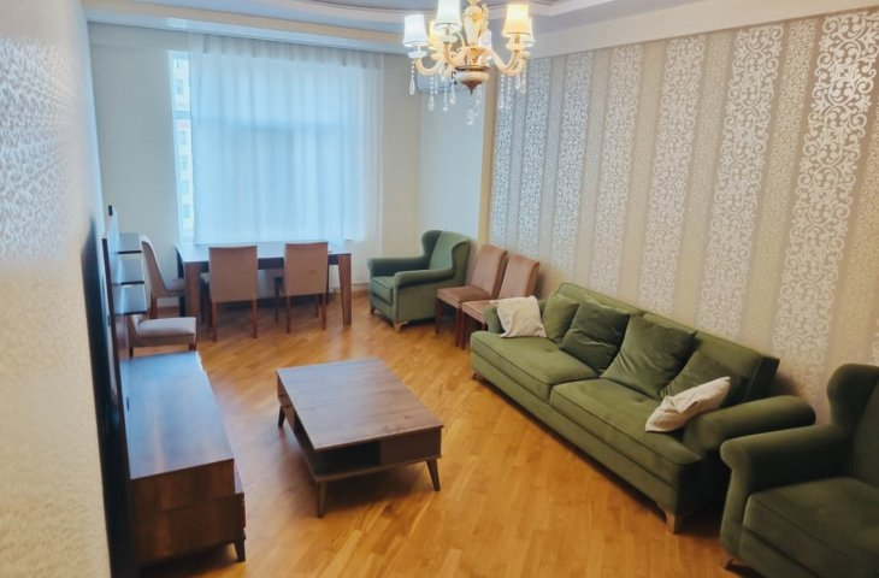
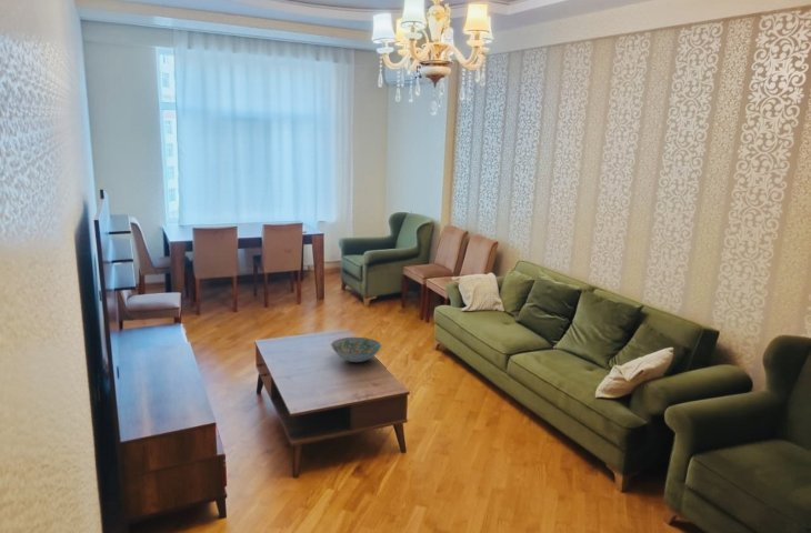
+ decorative bowl (356, 352)
